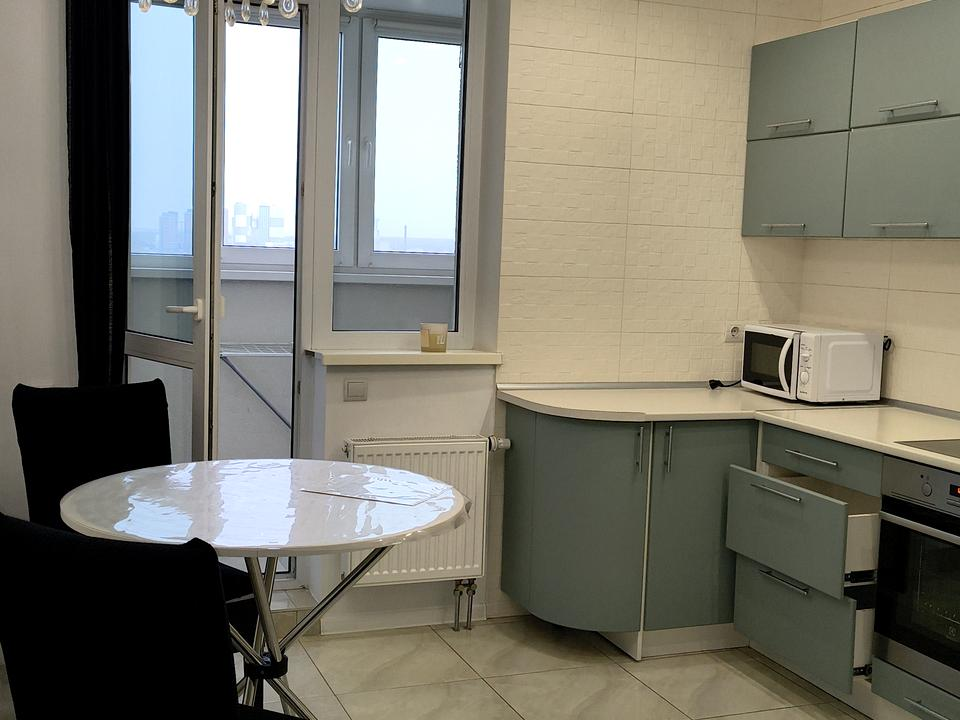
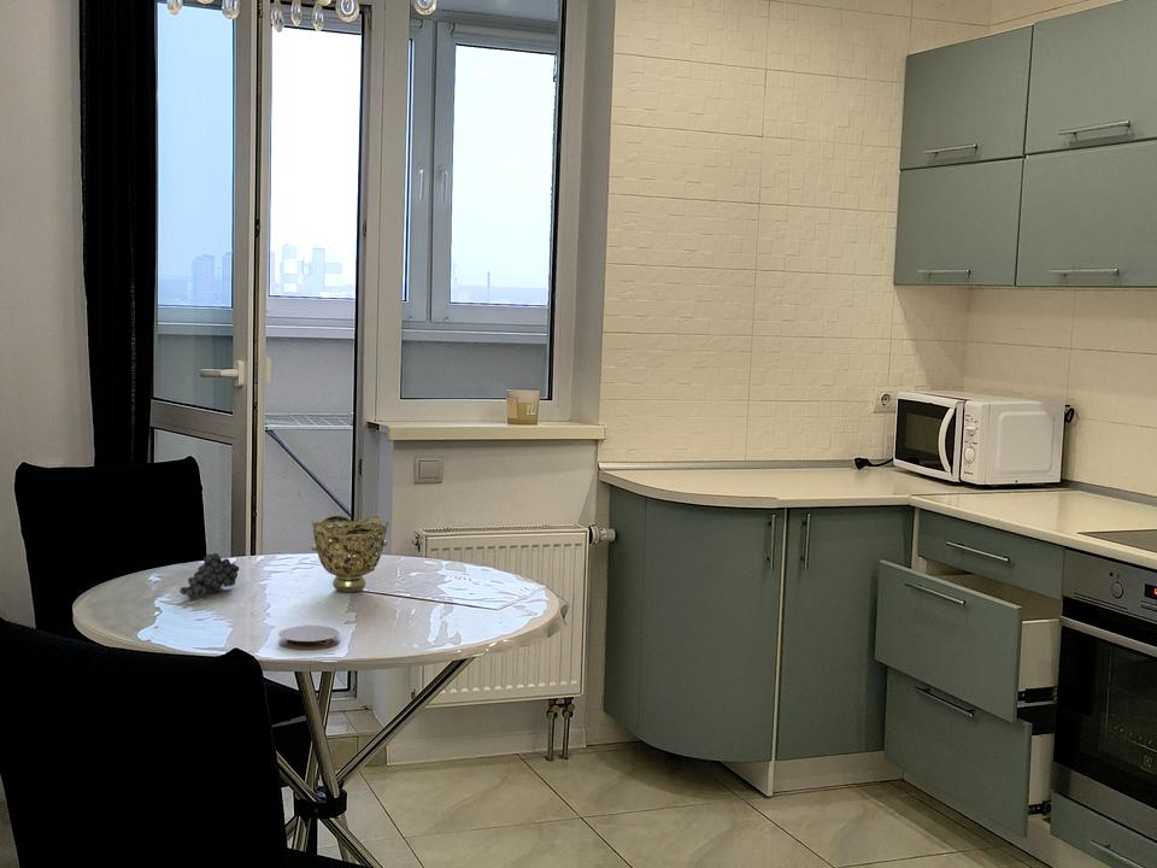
+ fruit (211, 573)
+ coaster (309, 637)
+ decorative bowl (348, 555)
